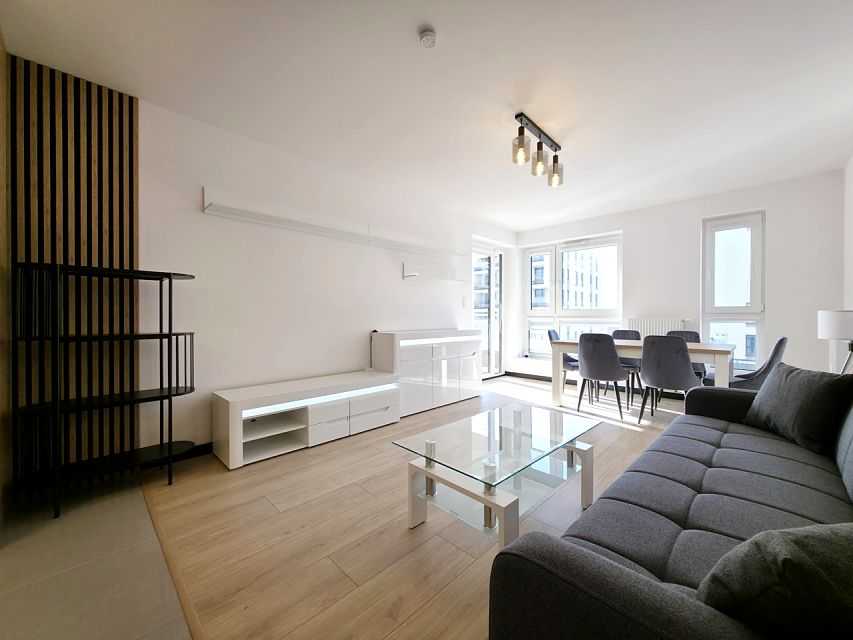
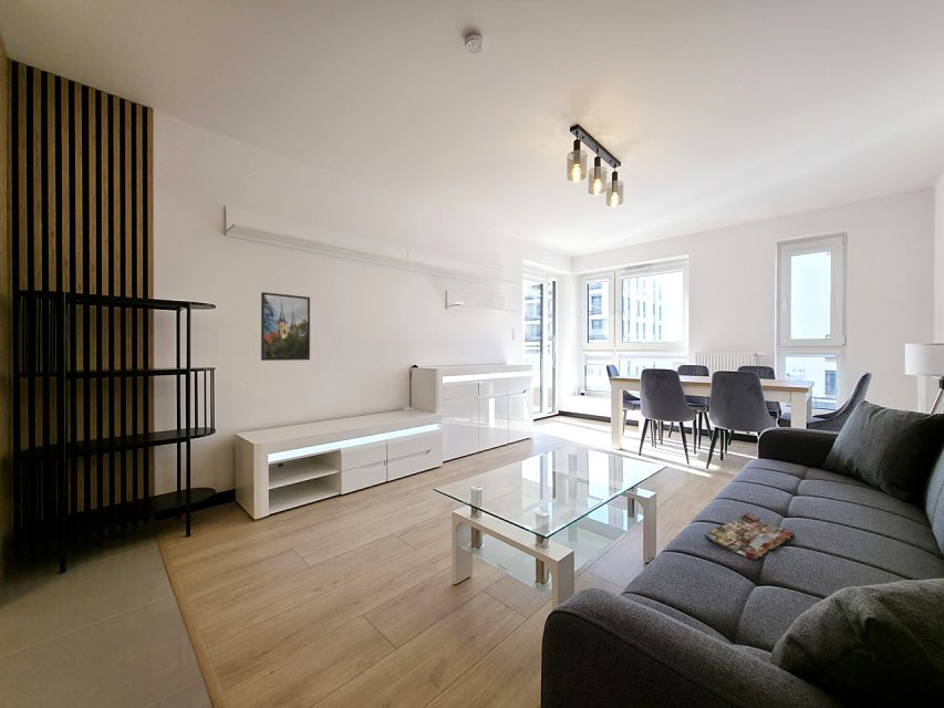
+ magazine (751, 533)
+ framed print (286, 327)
